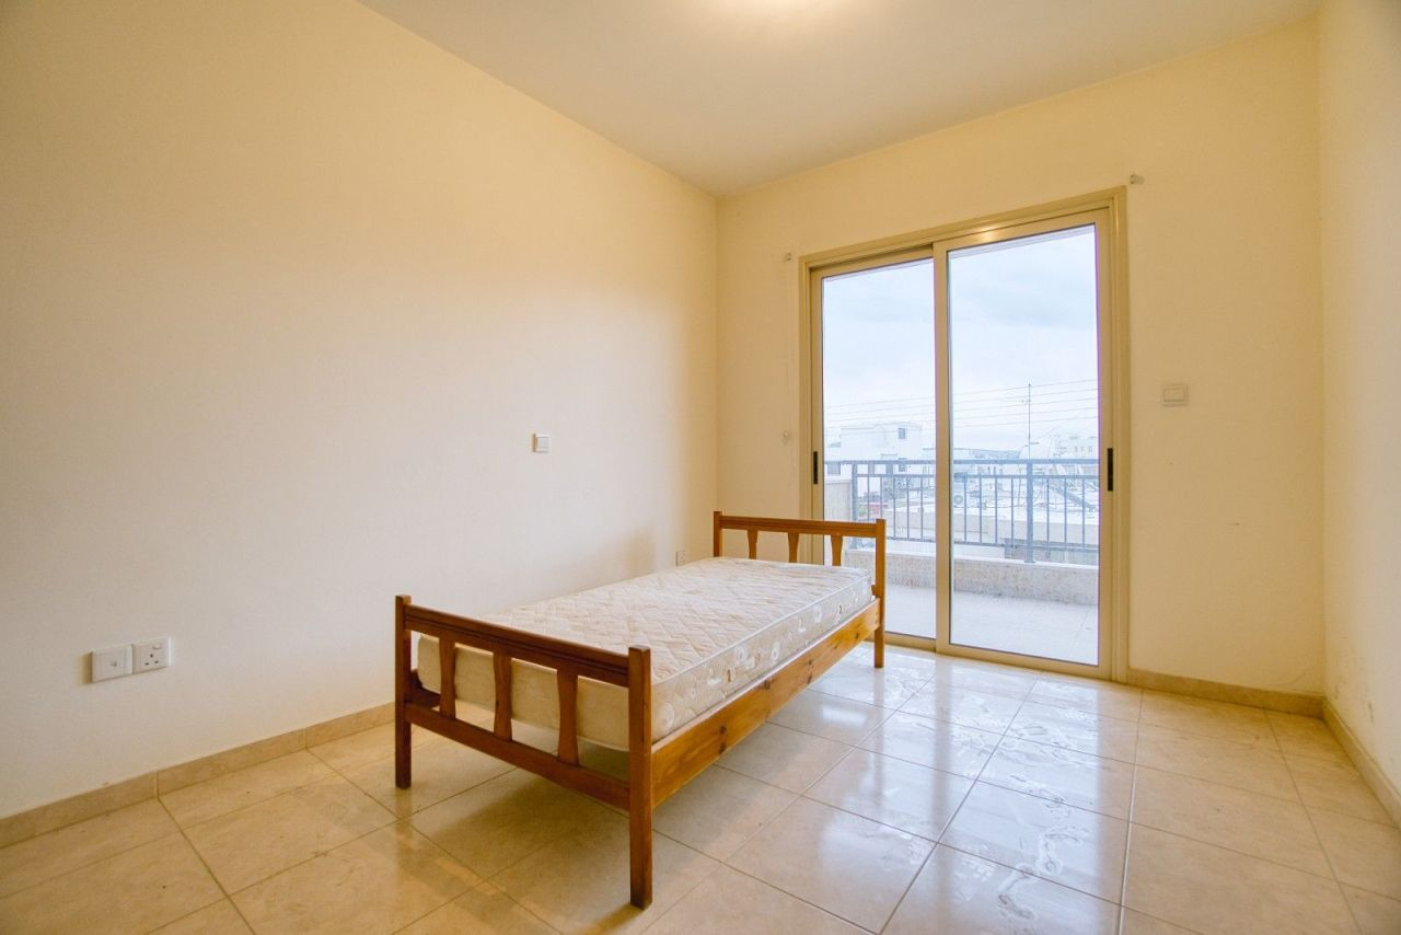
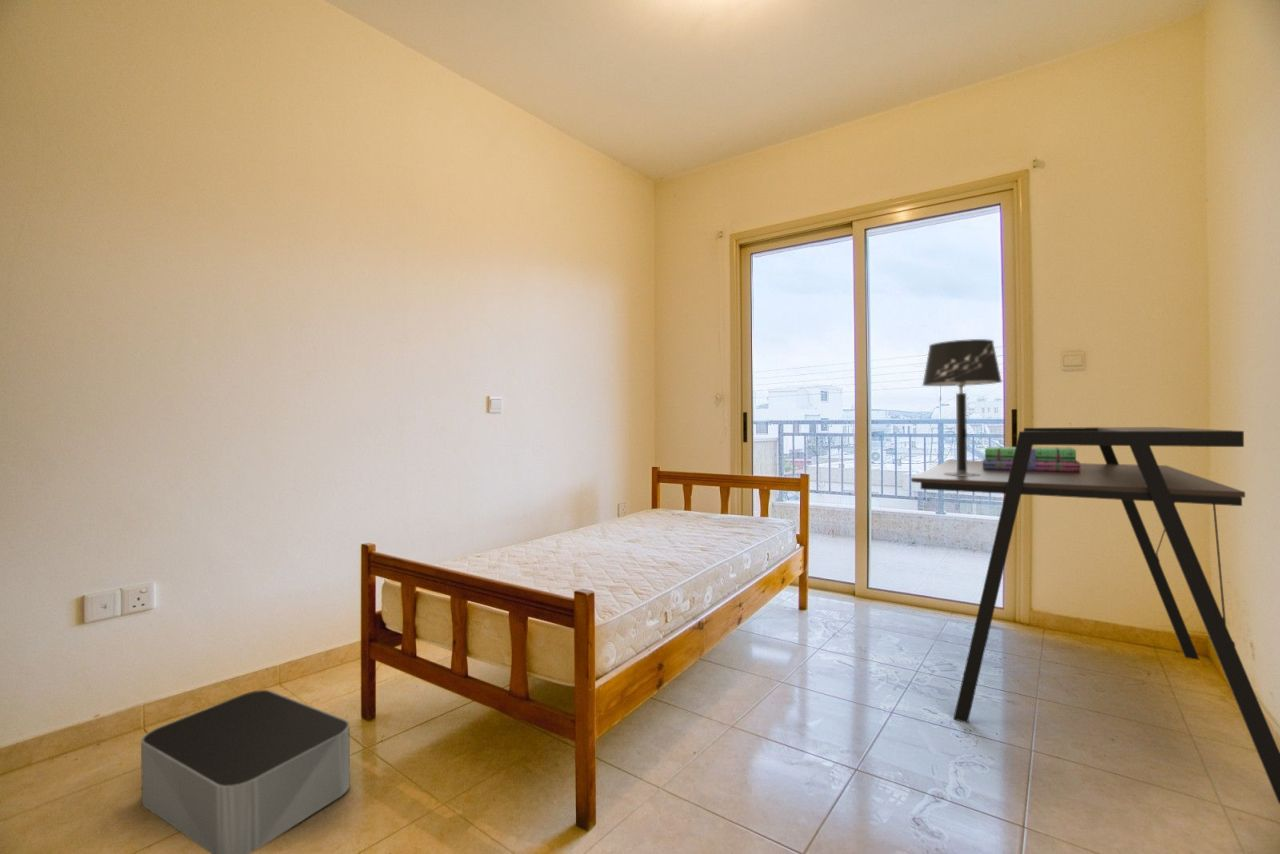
+ desk (1010, 539)
+ table lamp (961, 408)
+ stack of books (1030, 457)
+ storage bin (248, 761)
